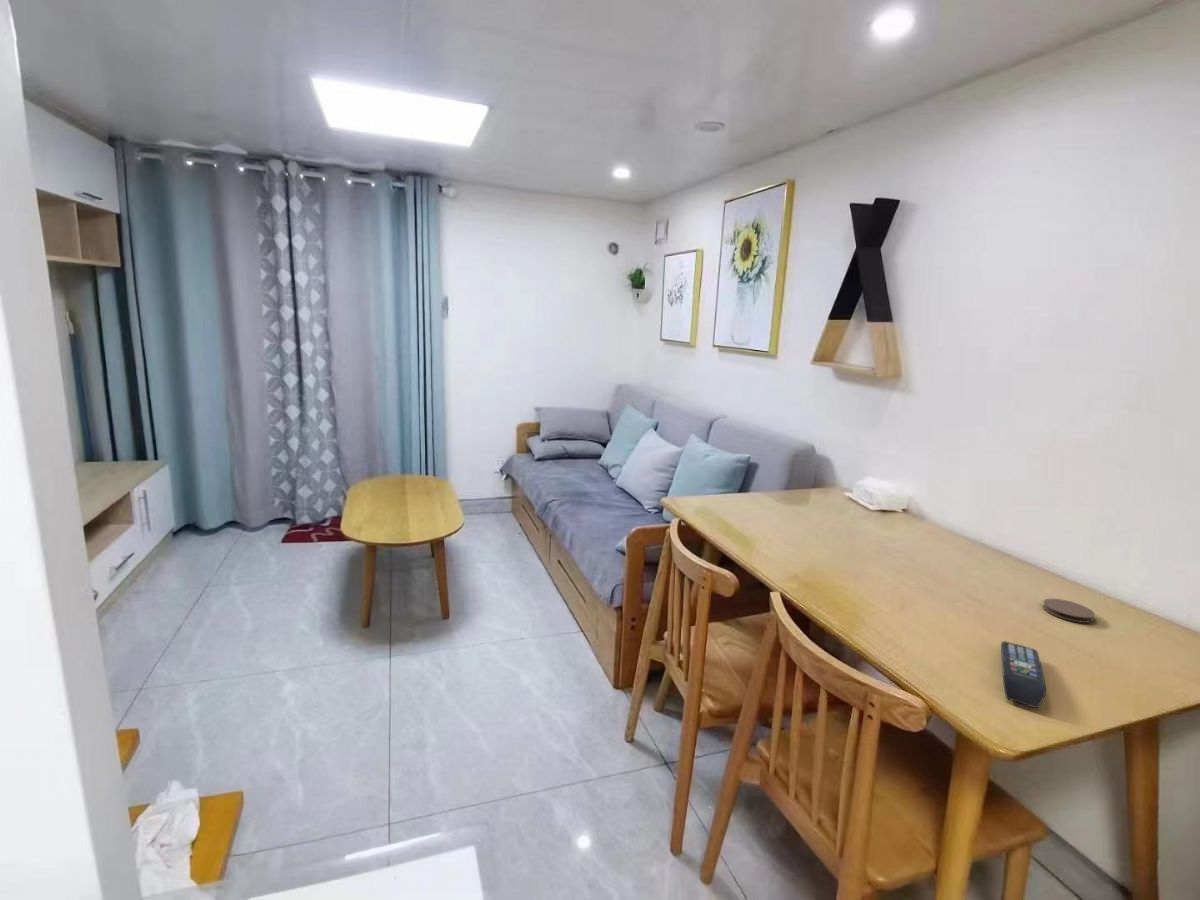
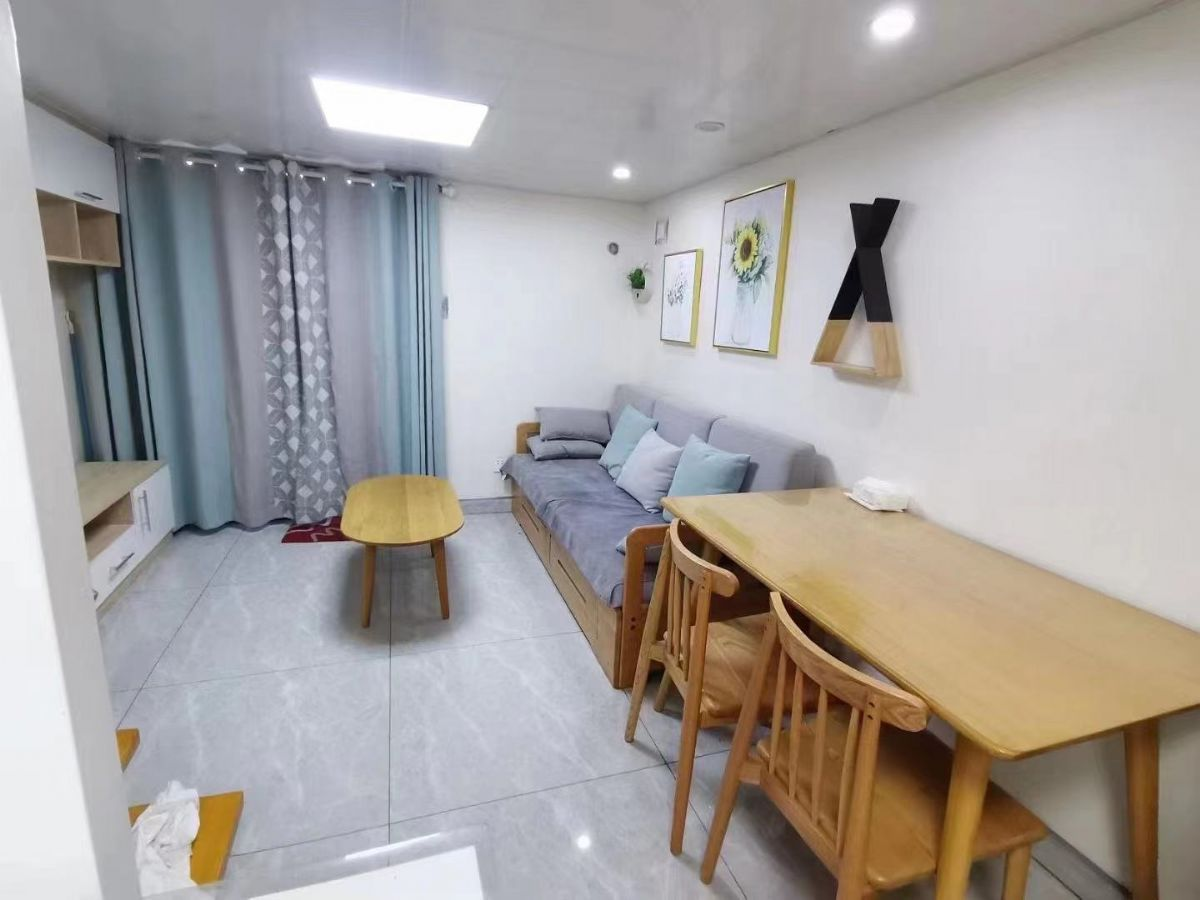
- remote control (1021, 668)
- coaster (1068, 610)
